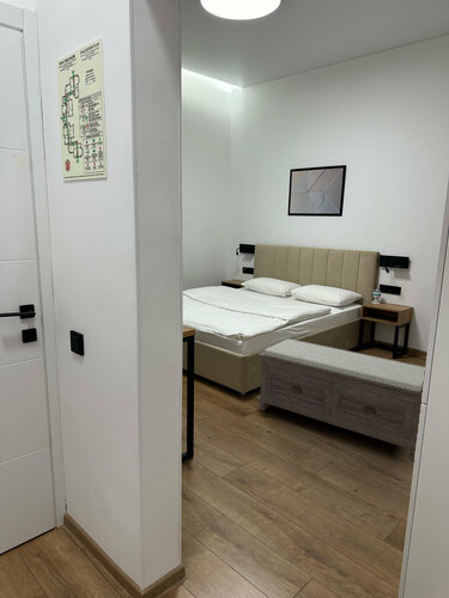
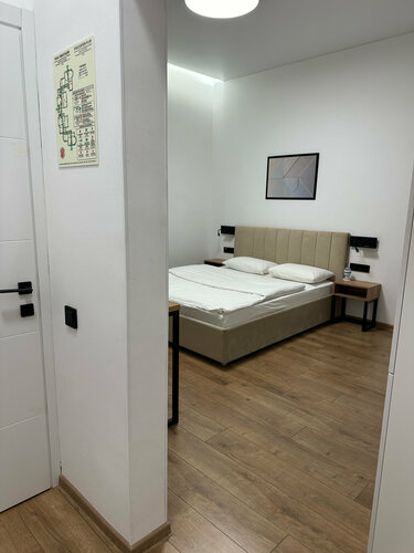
- bench (340, 391)
